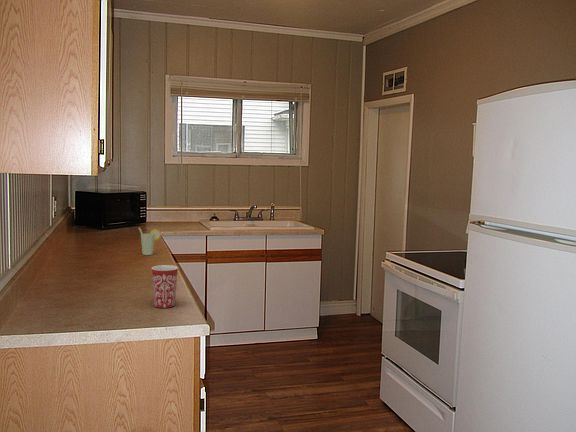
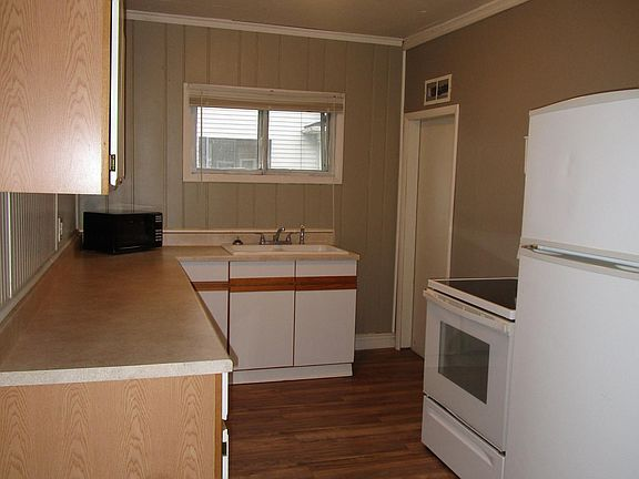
- mug (164, 285)
- cup (149, 240)
